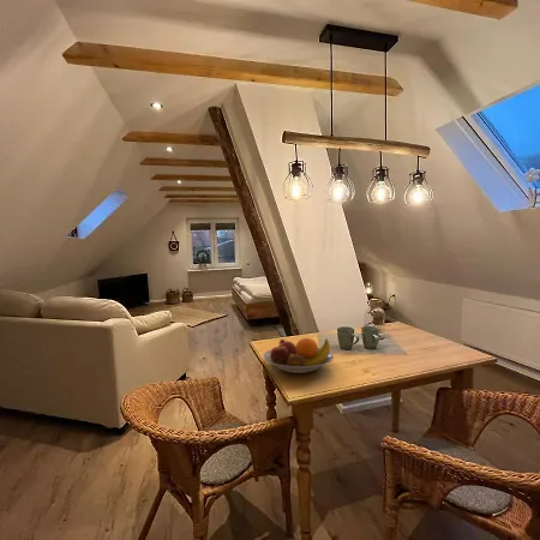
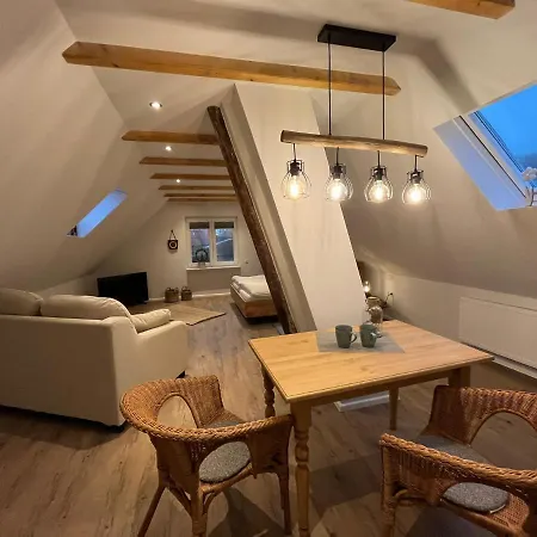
- fruit bowl (298, 352)
